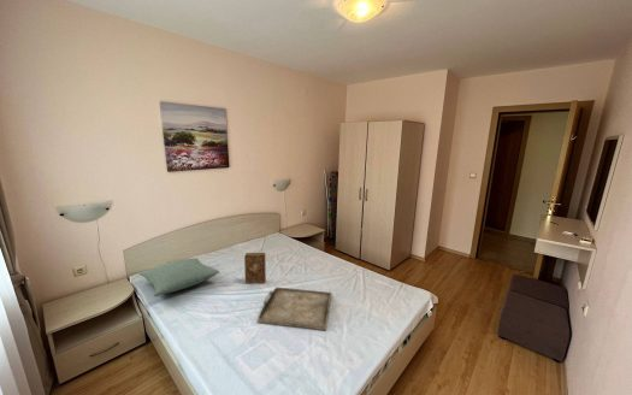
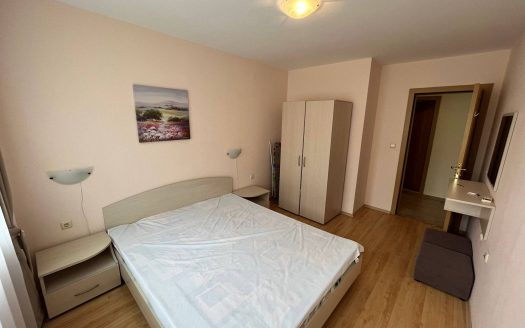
- pillow (178, 273)
- book (255, 267)
- serving tray (297, 302)
